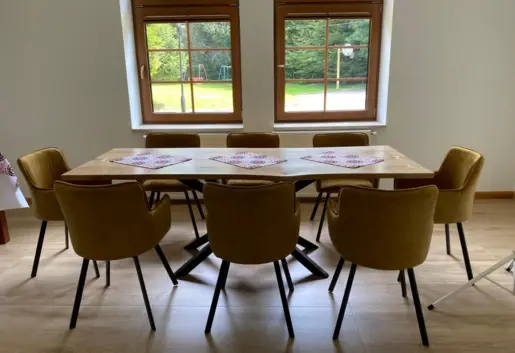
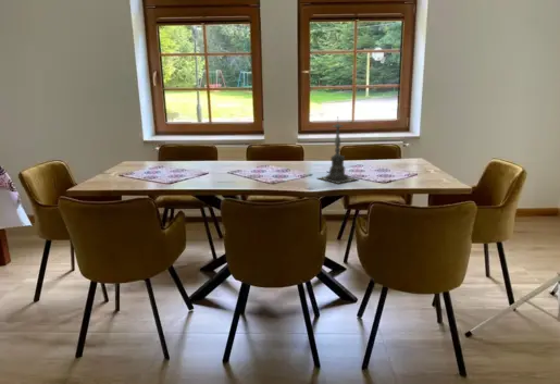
+ candle holder (338, 148)
